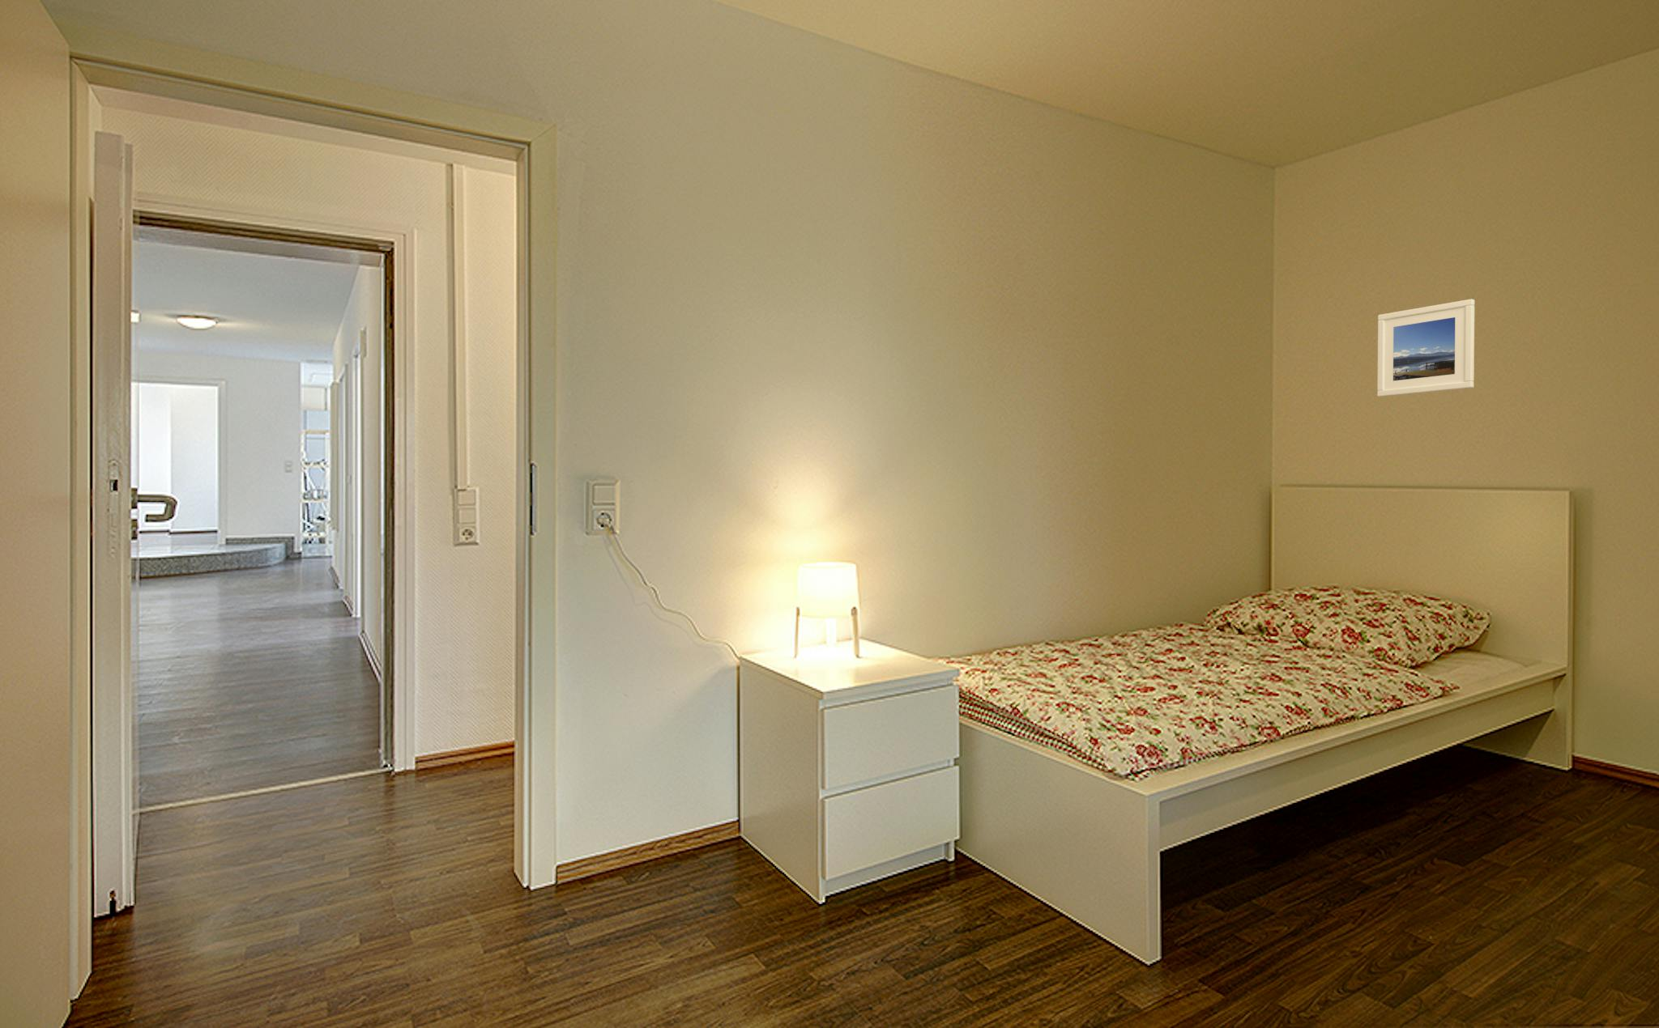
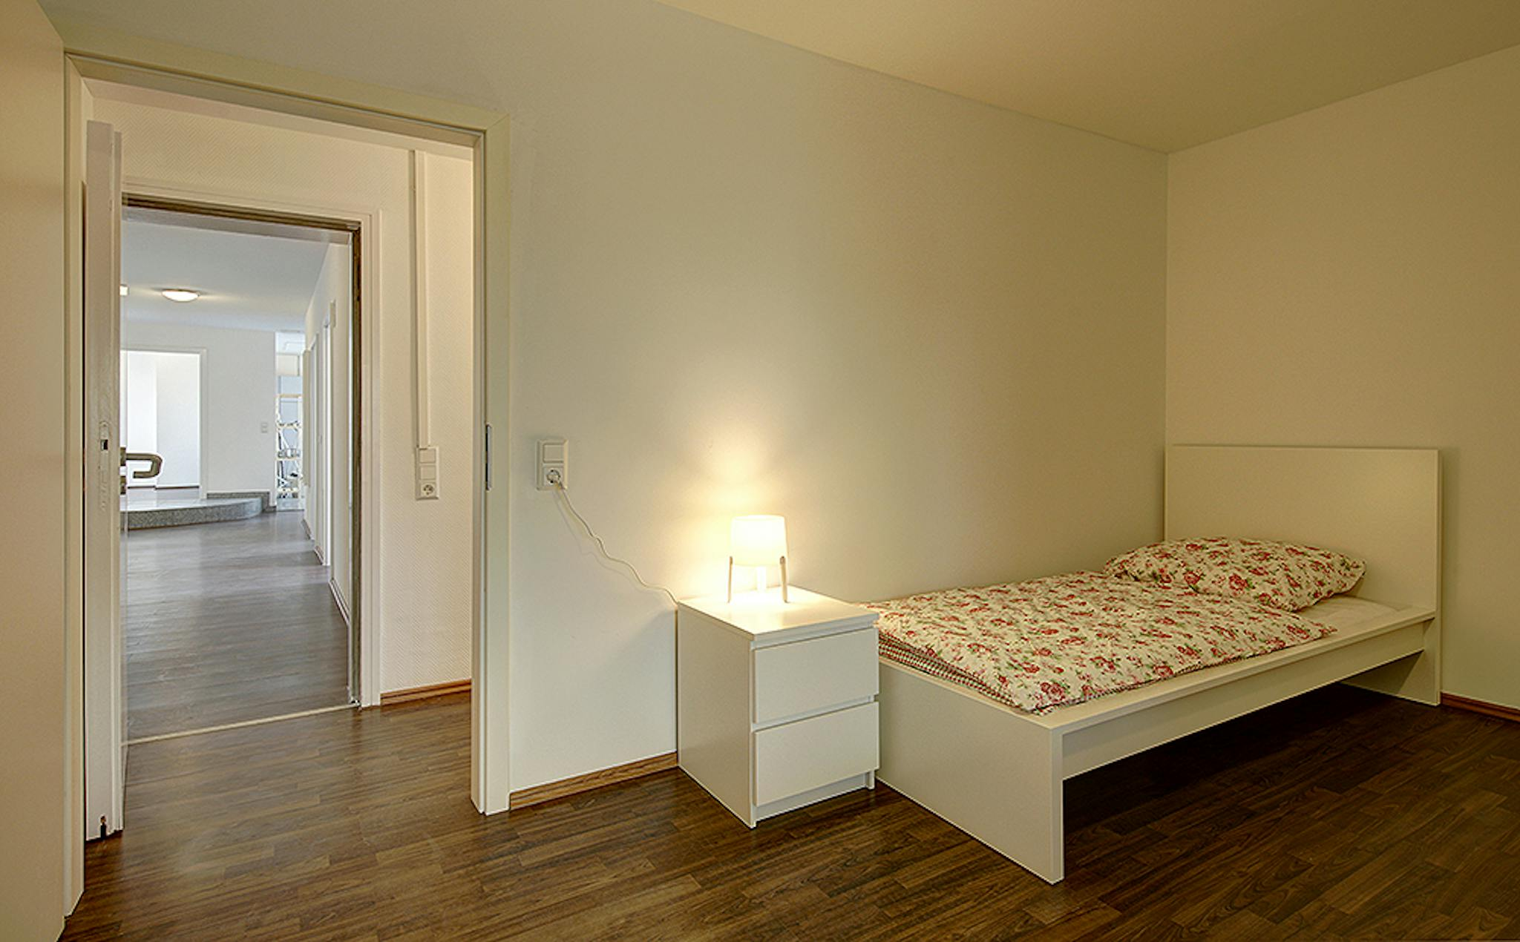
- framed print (1423, 349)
